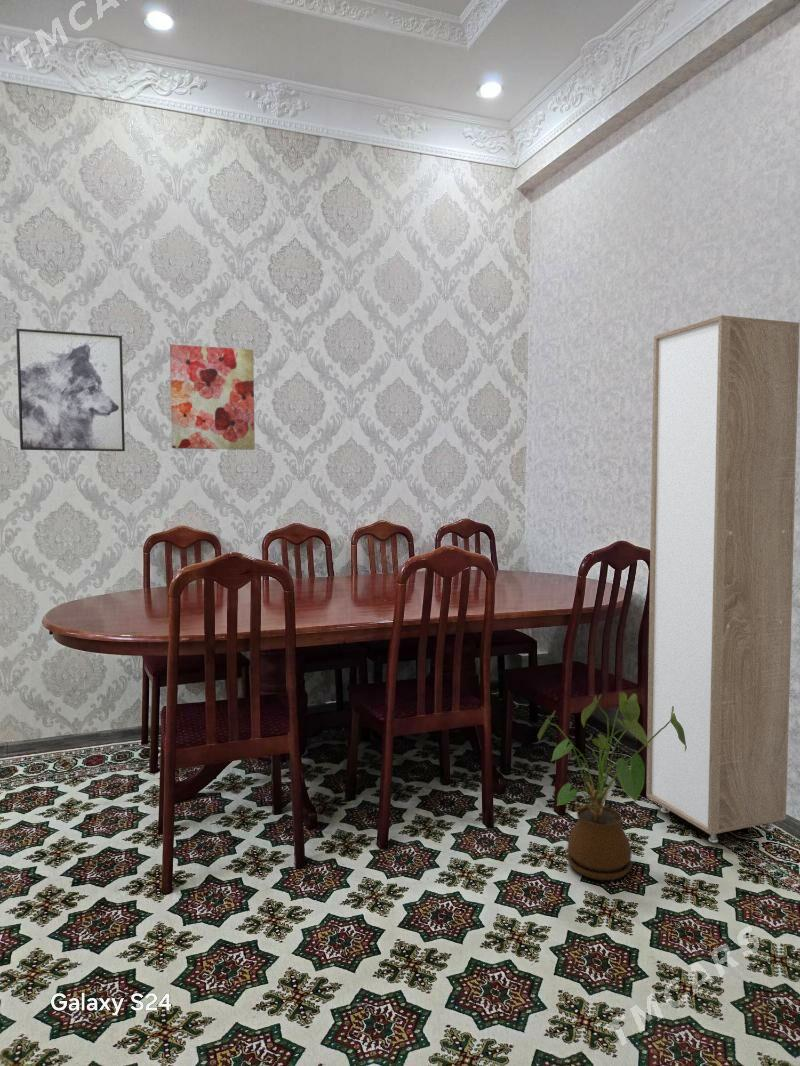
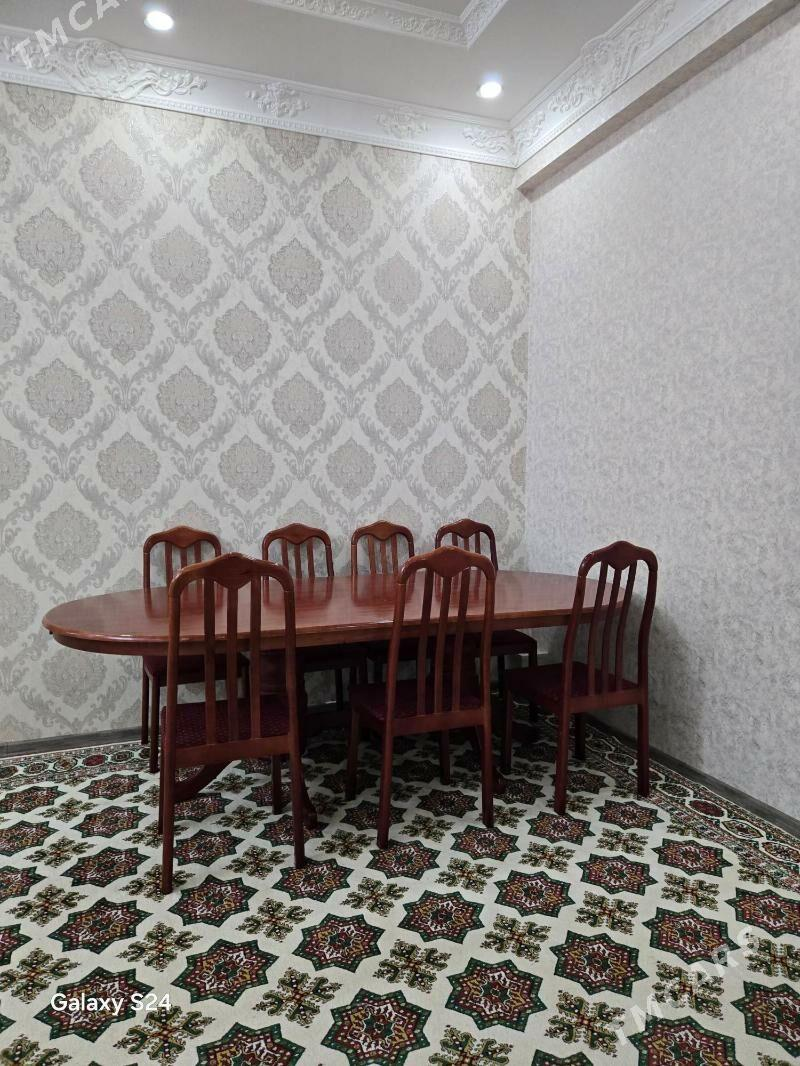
- house plant (609, 787)
- cabinet (721, 579)
- wall art (72, 391)
- wall art (213, 398)
